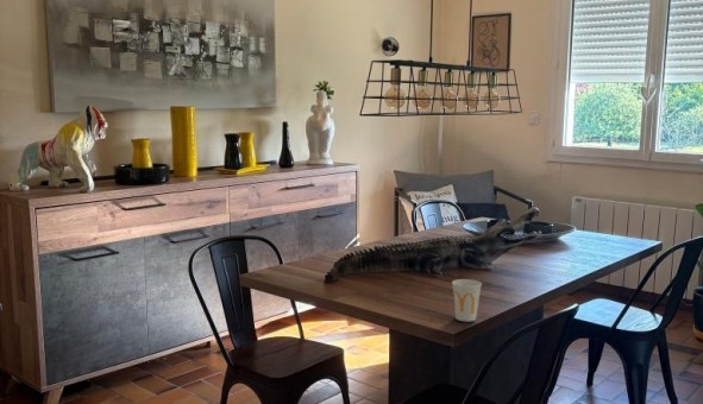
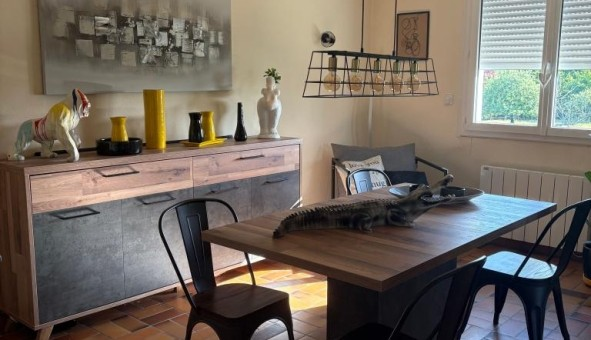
- cup (465, 299)
